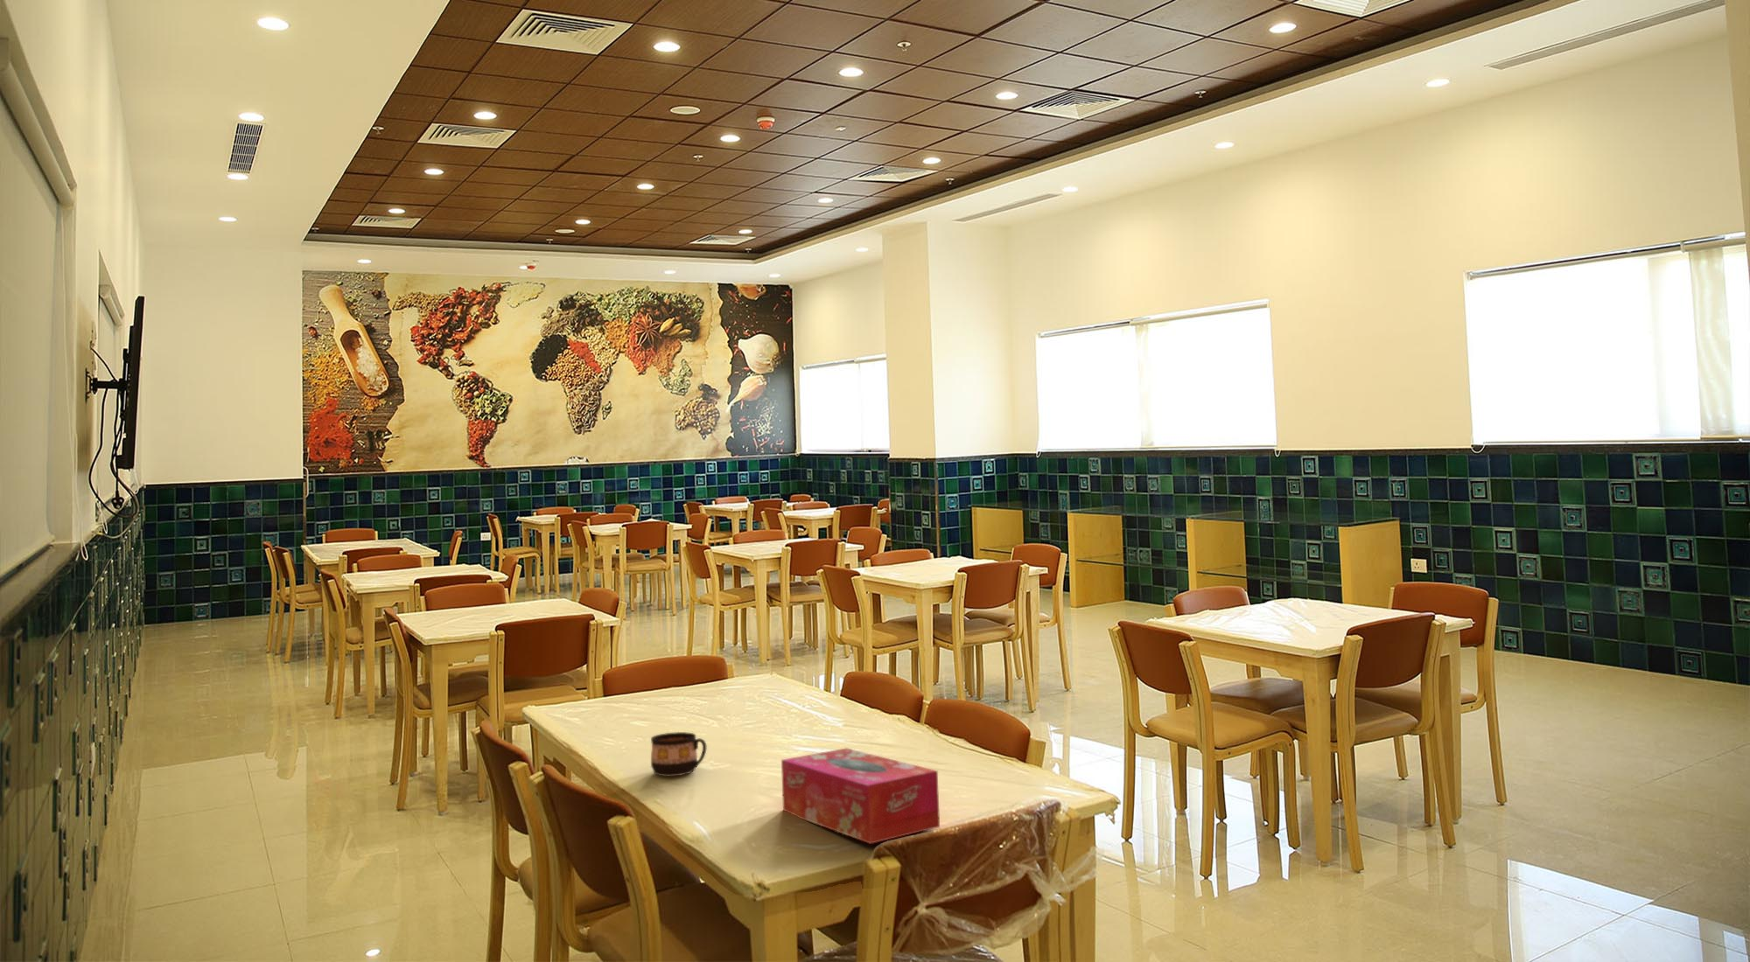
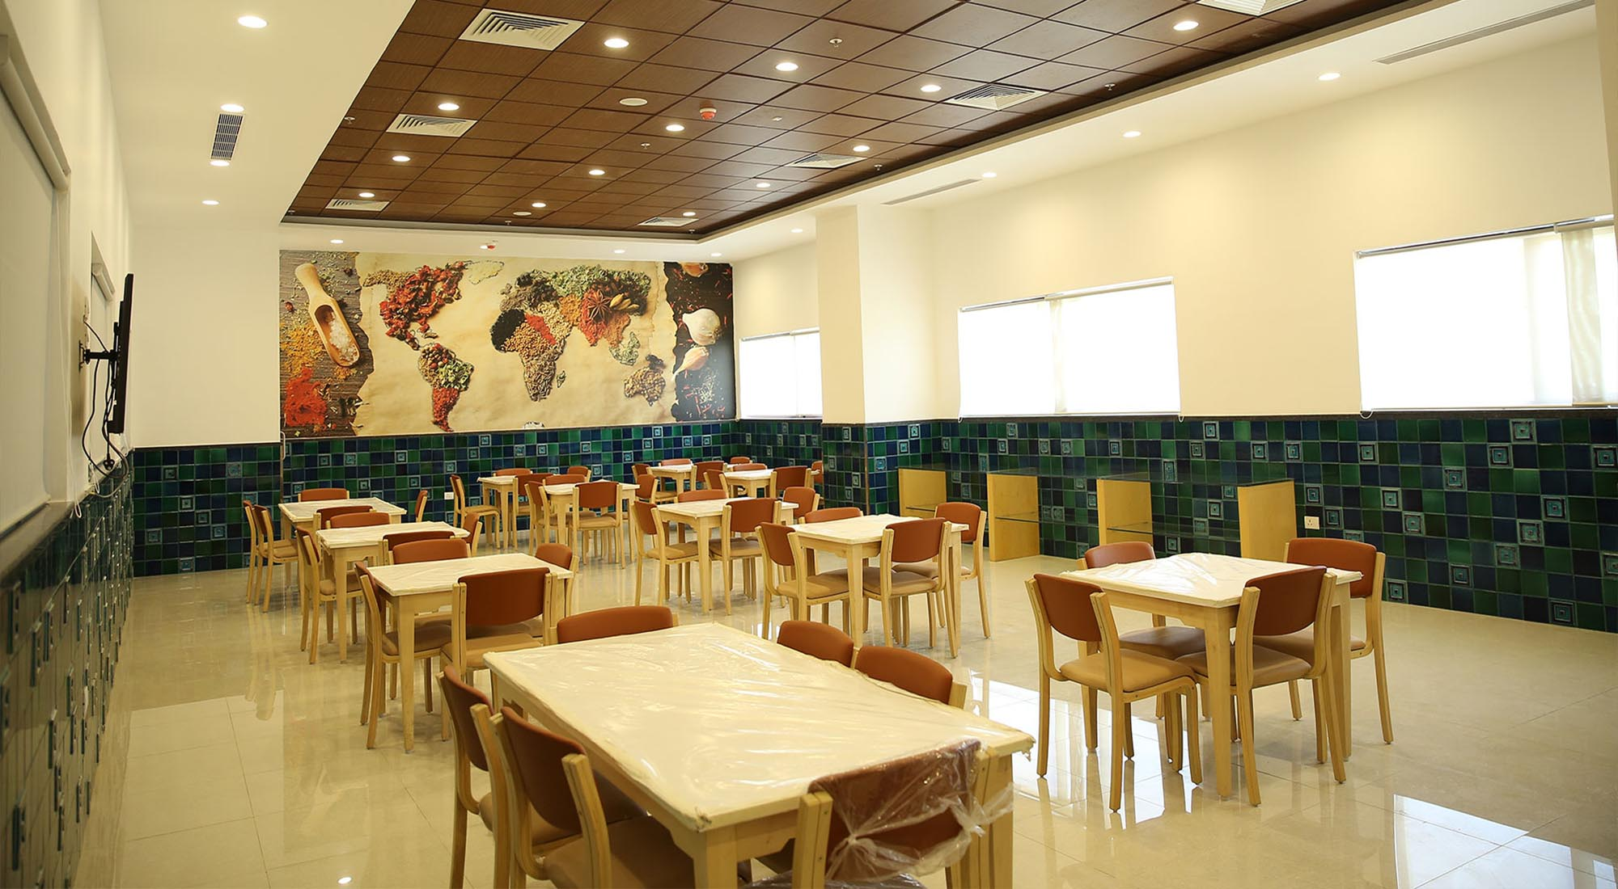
- tissue box (858, 791)
- cup (674, 755)
